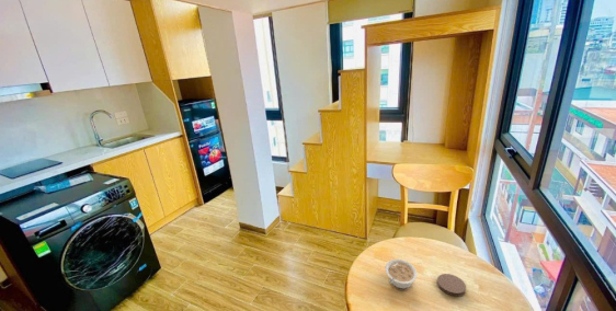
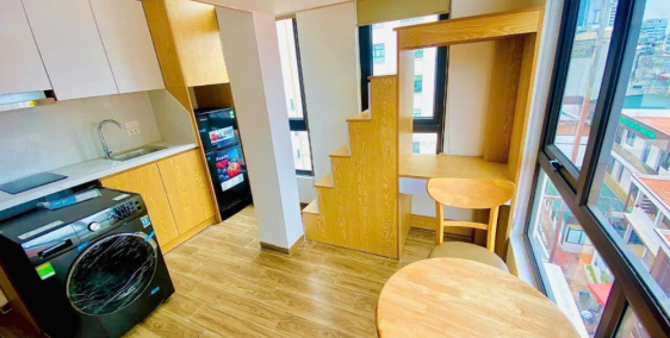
- legume (400, 275)
- coaster (450, 284)
